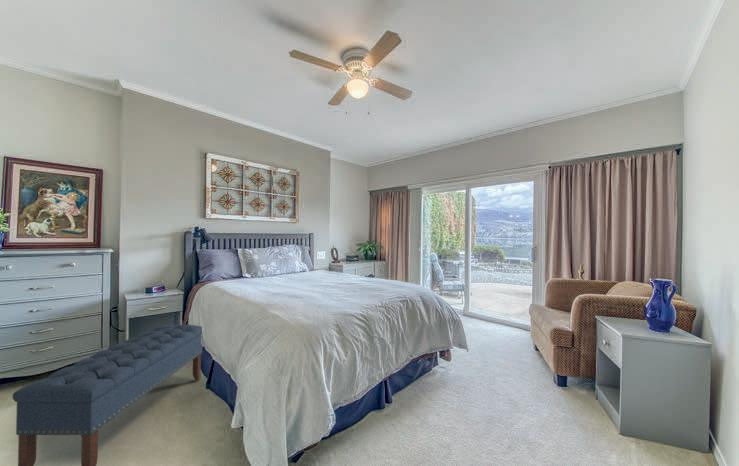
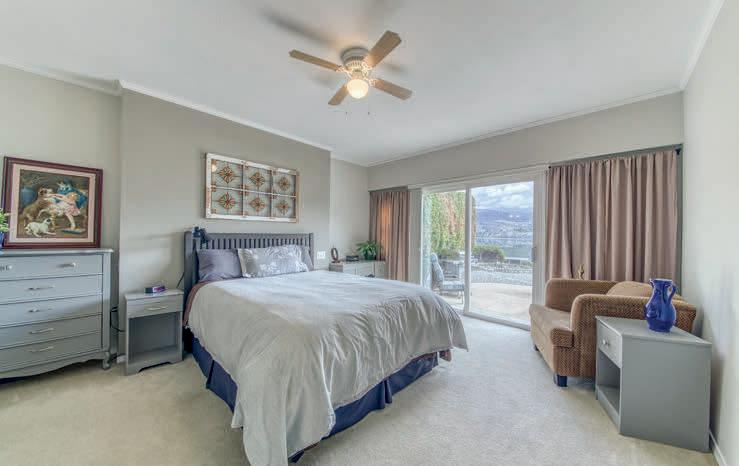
- bench (133, 380)
